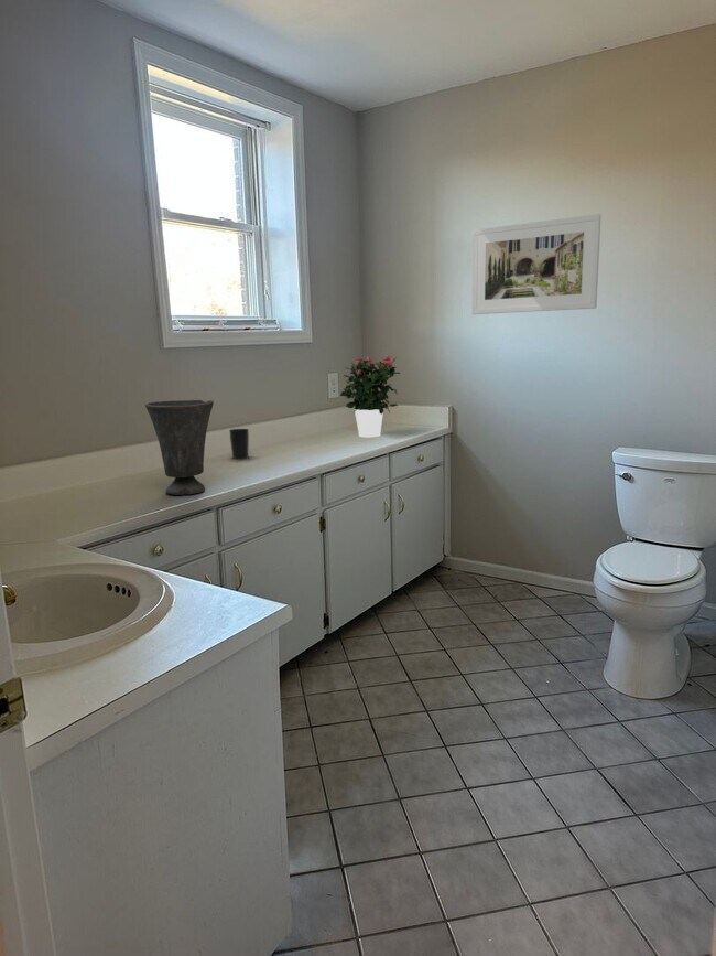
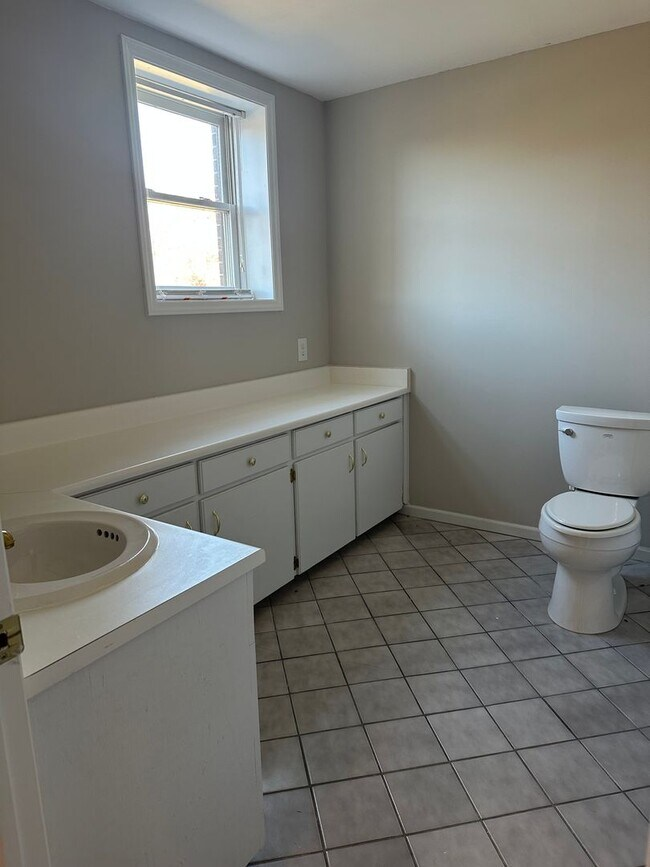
- vase (183, 447)
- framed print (532, 267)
- potted flower (370, 396)
- cup (239, 443)
